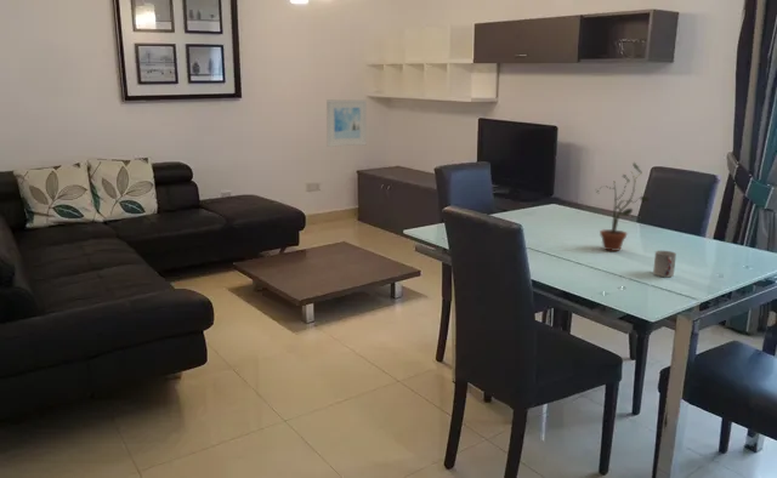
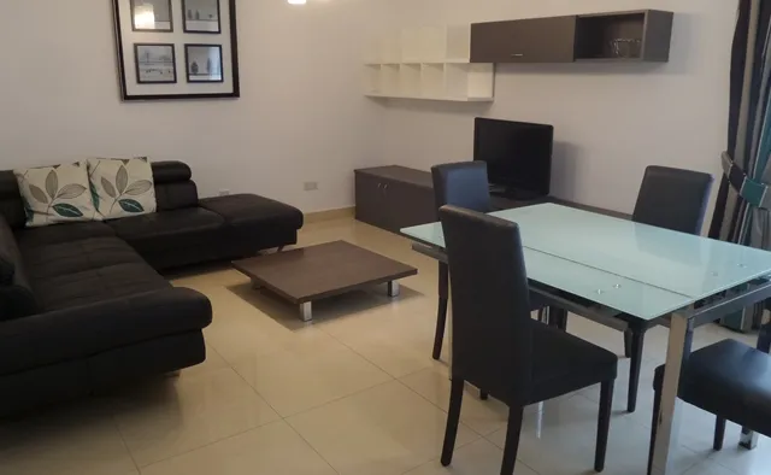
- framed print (346, 123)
- cup (665, 264)
- potted plant (619, 207)
